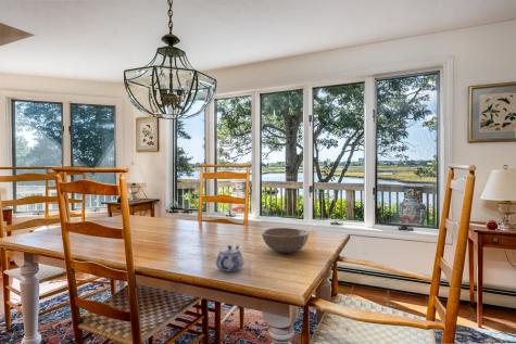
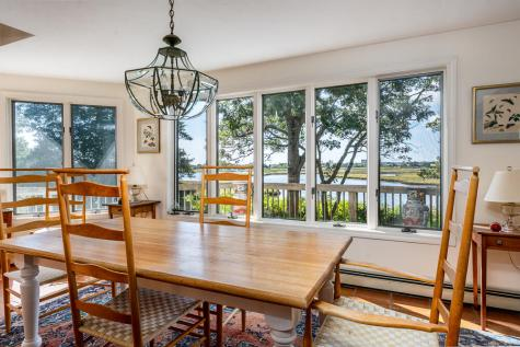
- bowl (285, 241)
- teapot (230, 256)
